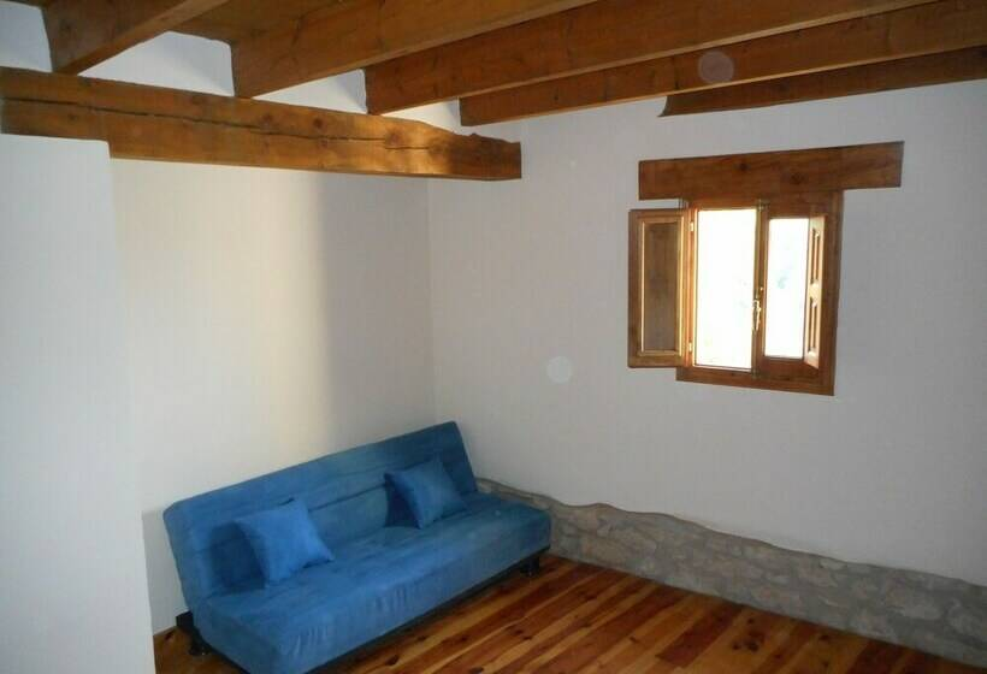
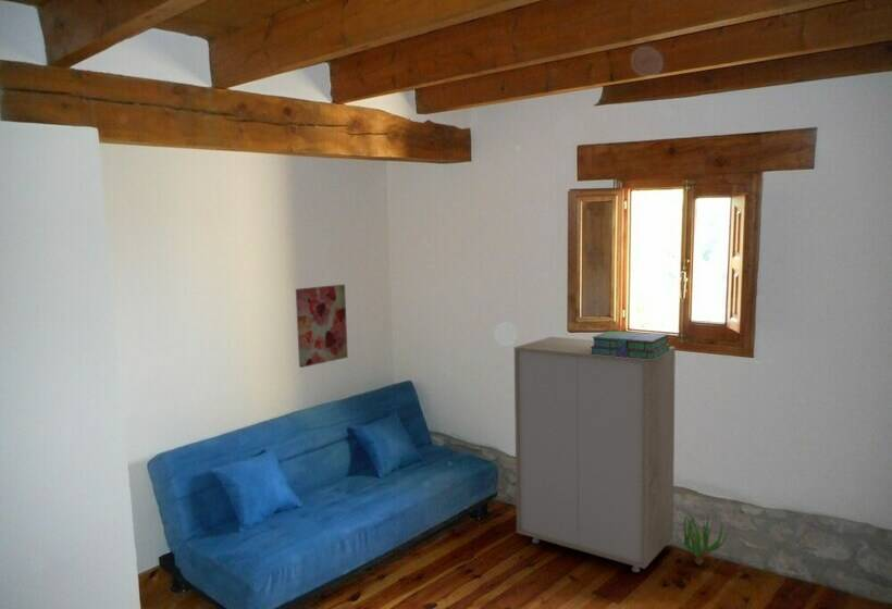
+ storage cabinet (594, 447)
+ wall art (322, 324)
+ decorative plant (704, 537)
+ stack of books (630, 344)
